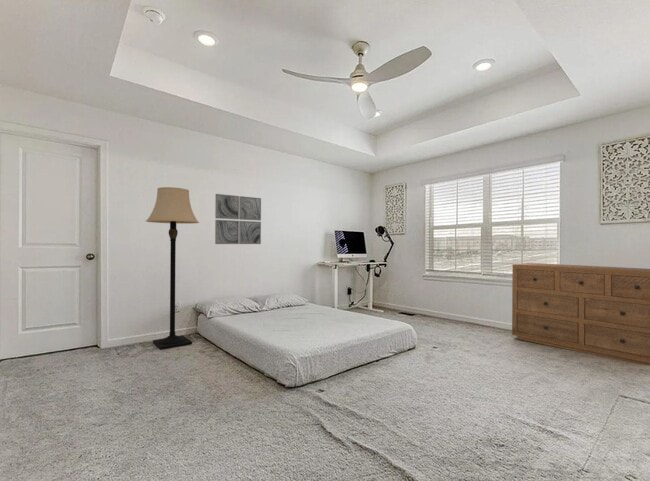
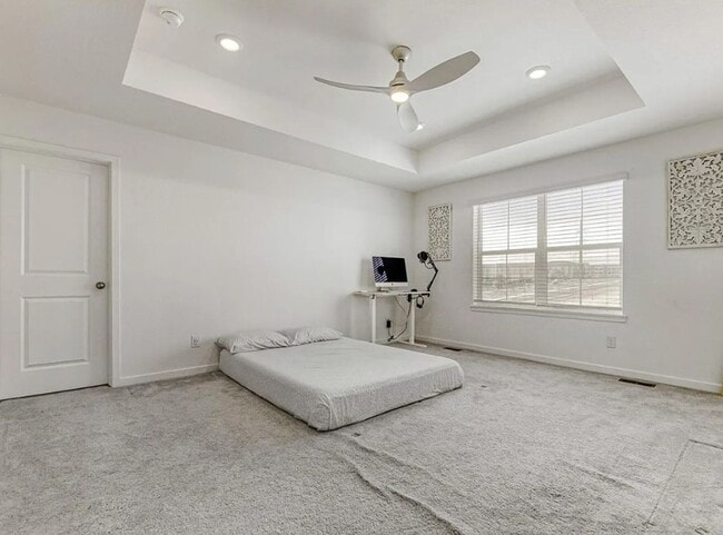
- lamp (172, 266)
- wall art (239, 219)
- dresser (587, 307)
